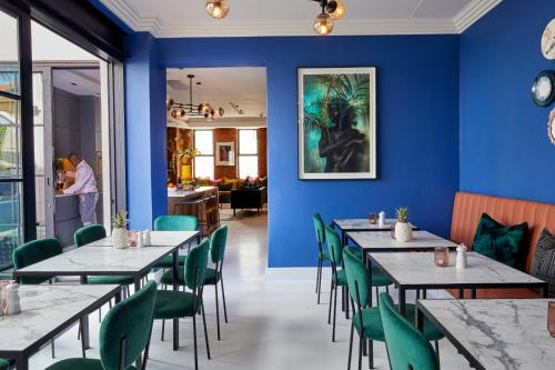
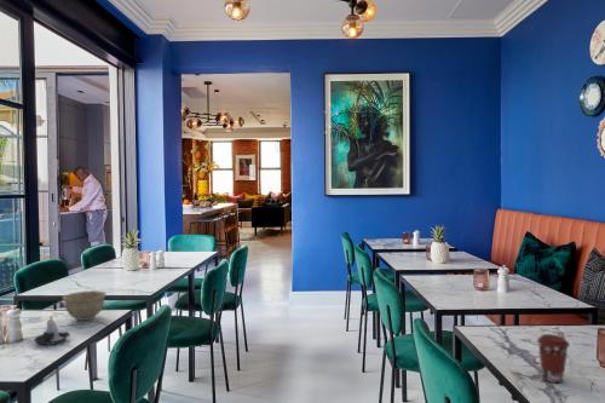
+ coffee cup (552, 358)
+ candle (53, 328)
+ bowl (85, 306)
